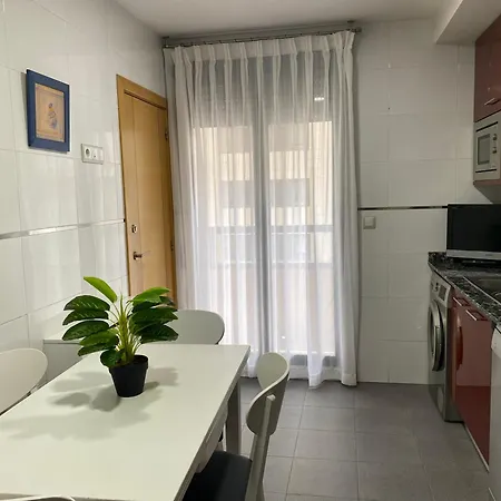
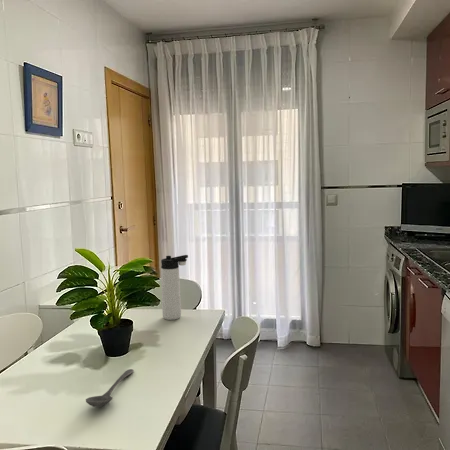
+ stirrer (113, 384)
+ thermos bottle (175, 286)
